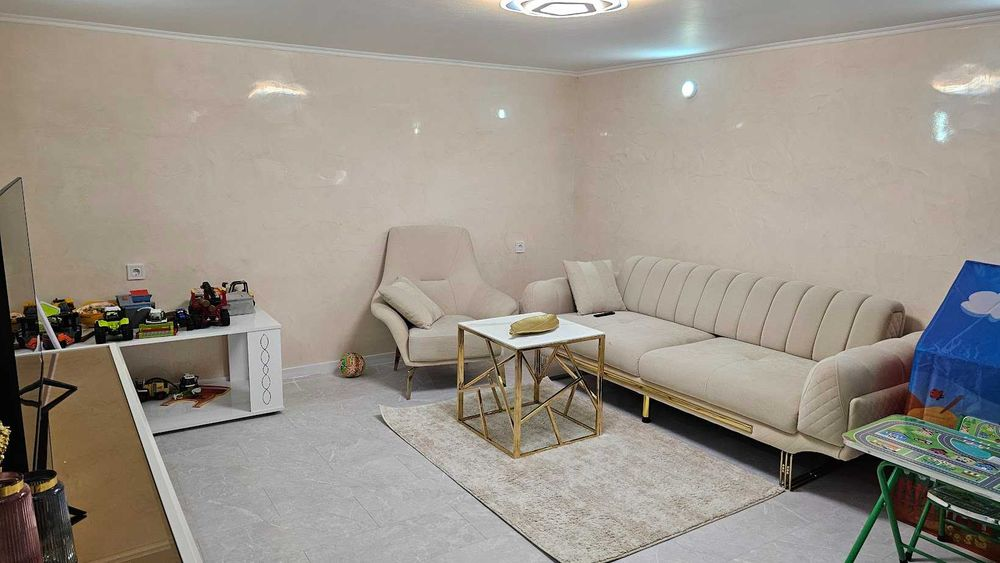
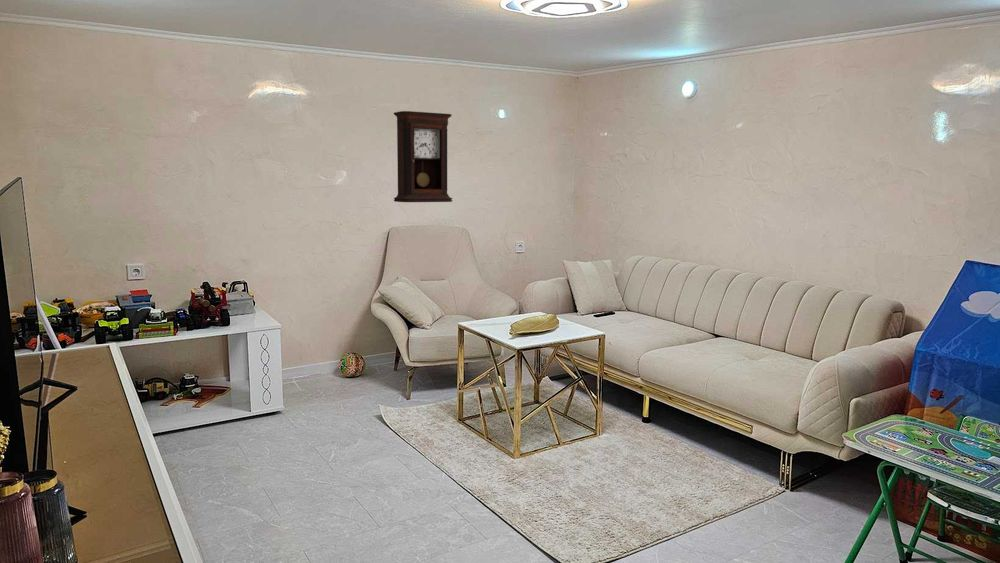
+ pendulum clock (424, 157)
